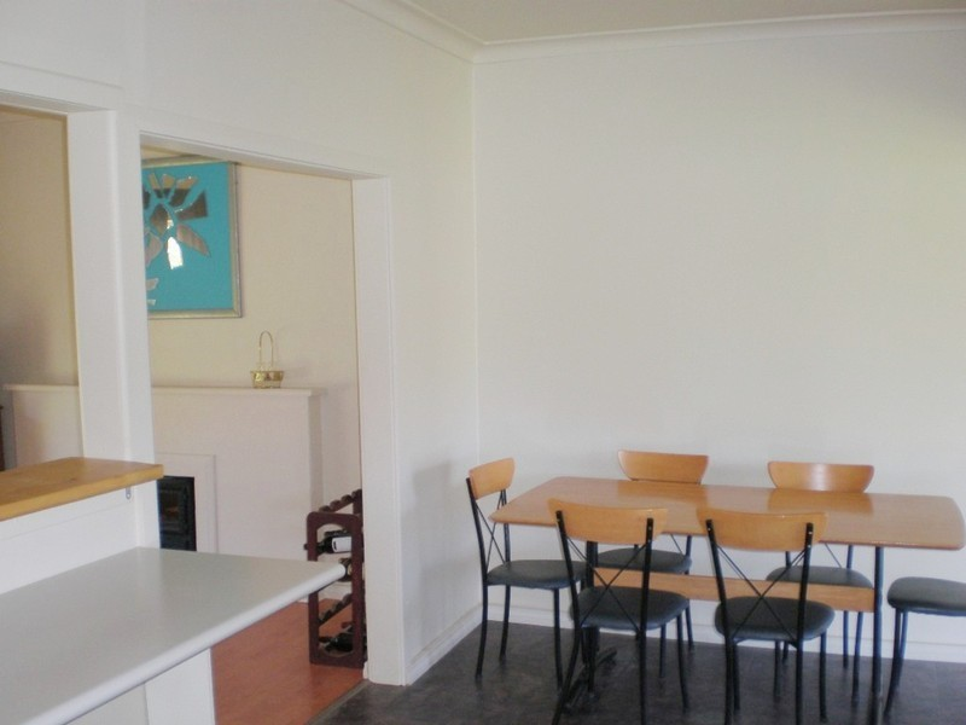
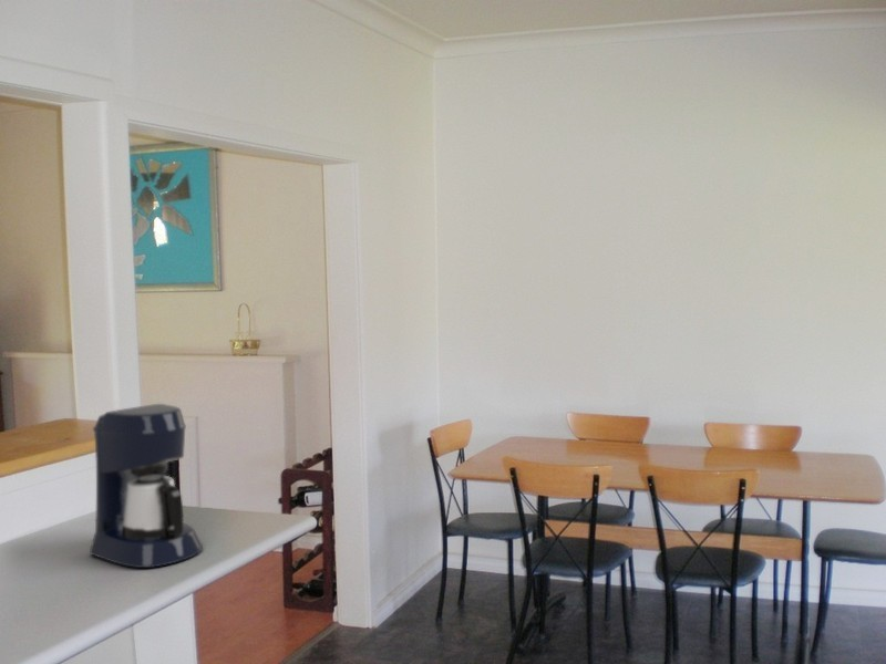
+ coffee maker (147, 479)
